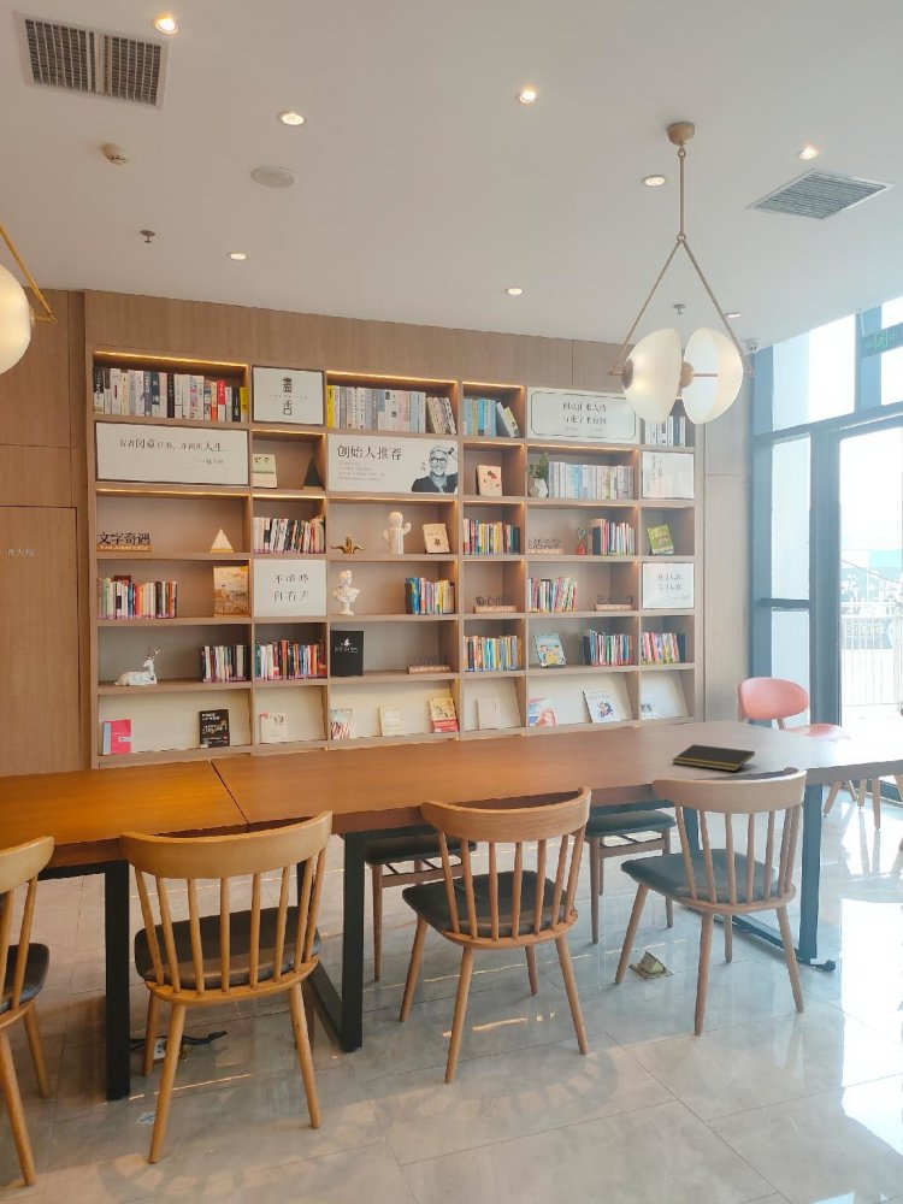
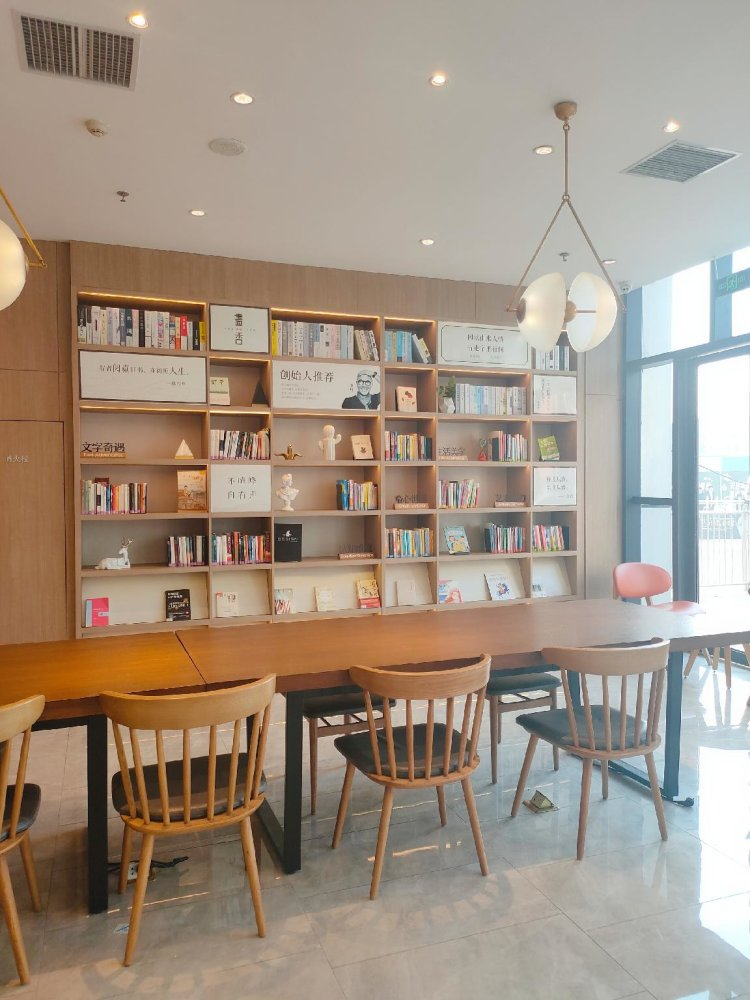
- notepad (713, 756)
